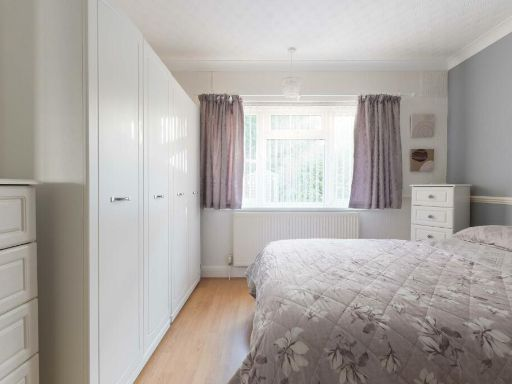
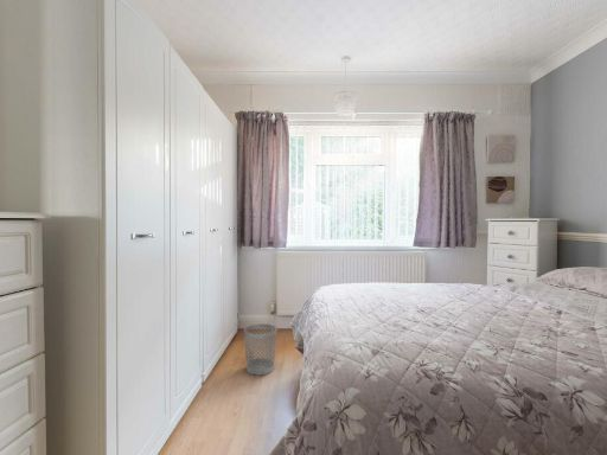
+ wastebasket (261, 348)
